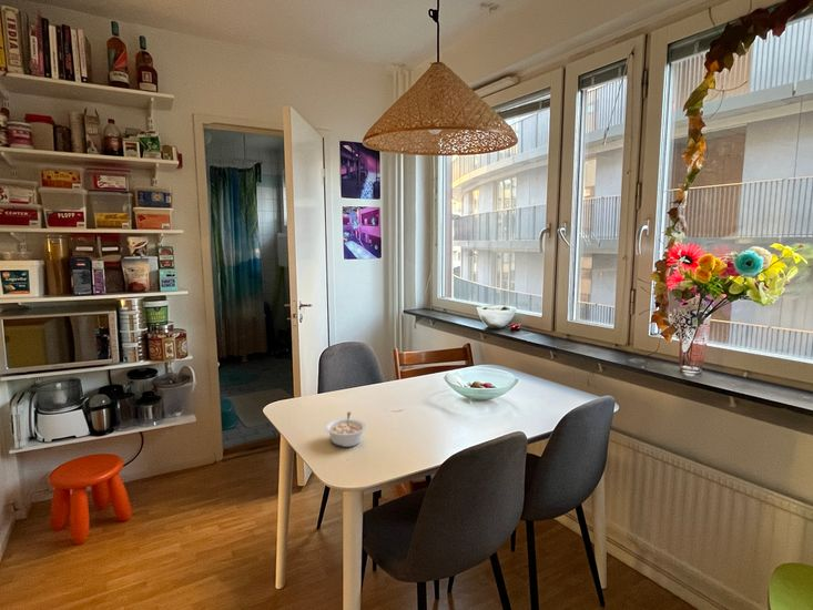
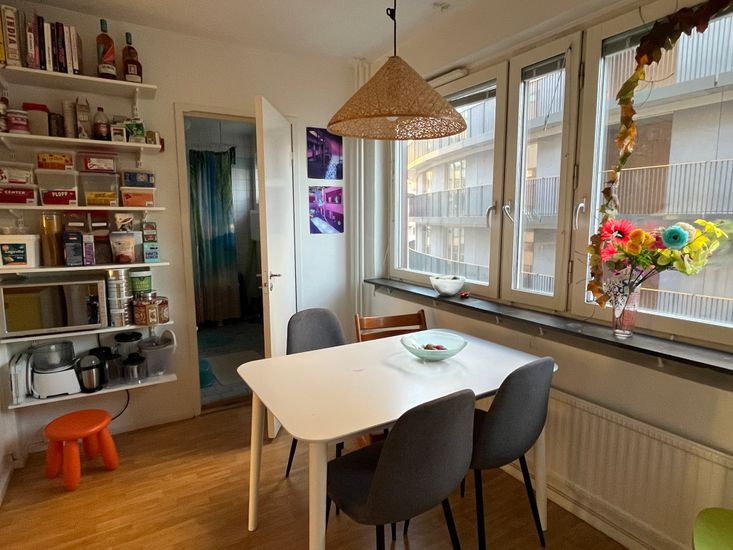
- legume (345, 430)
